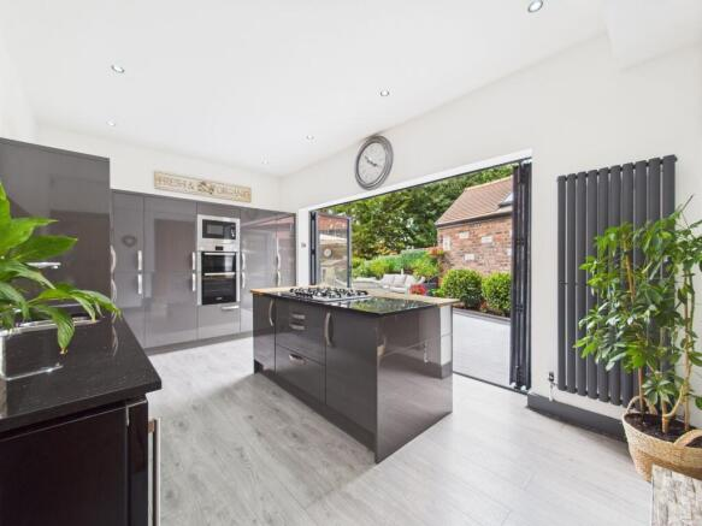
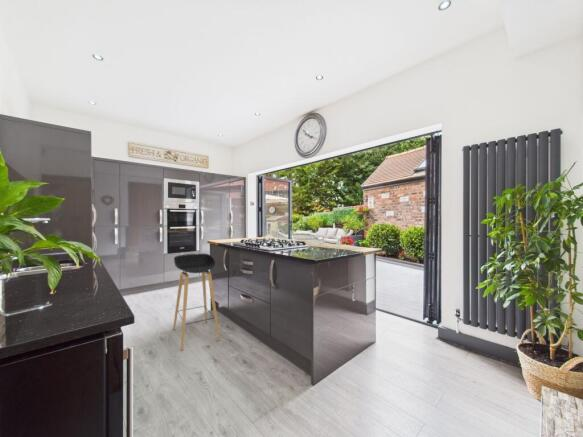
+ stool (187, 293)
